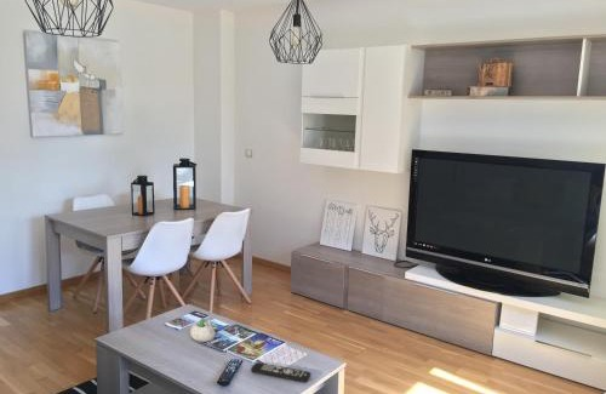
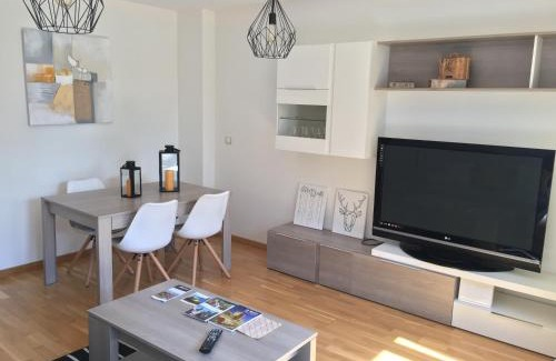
- remote control (280, 372)
- succulent planter (202, 329)
